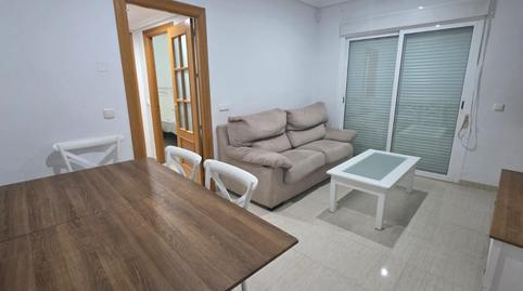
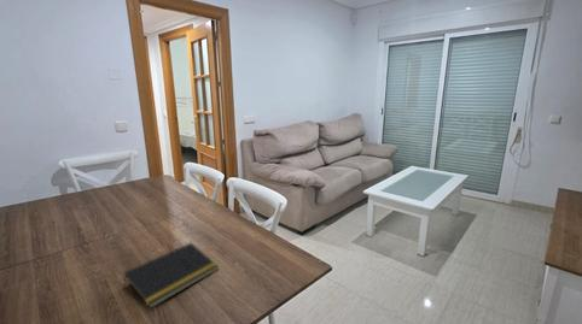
+ notepad (173, 270)
